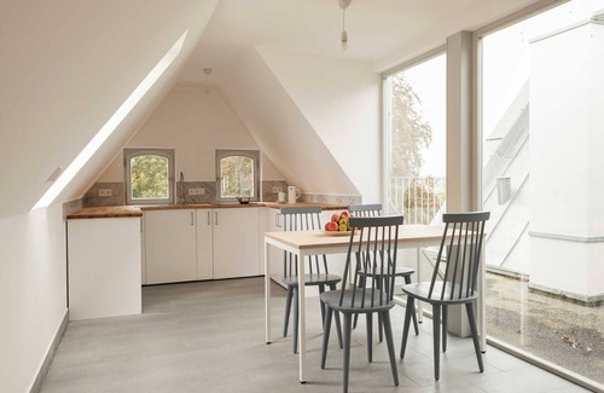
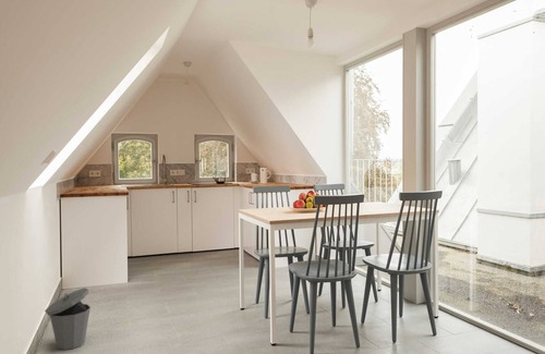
+ trash can (68, 317)
